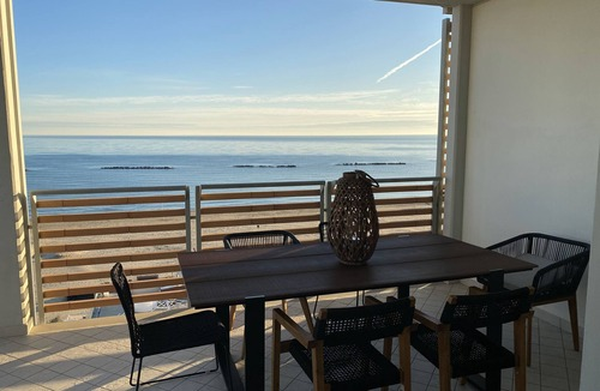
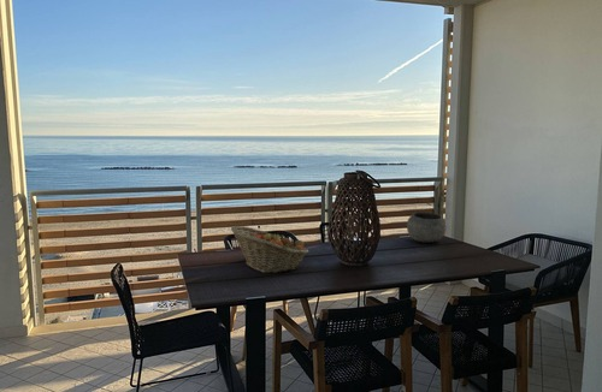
+ bowl (425, 227)
+ fruit basket (268, 245)
